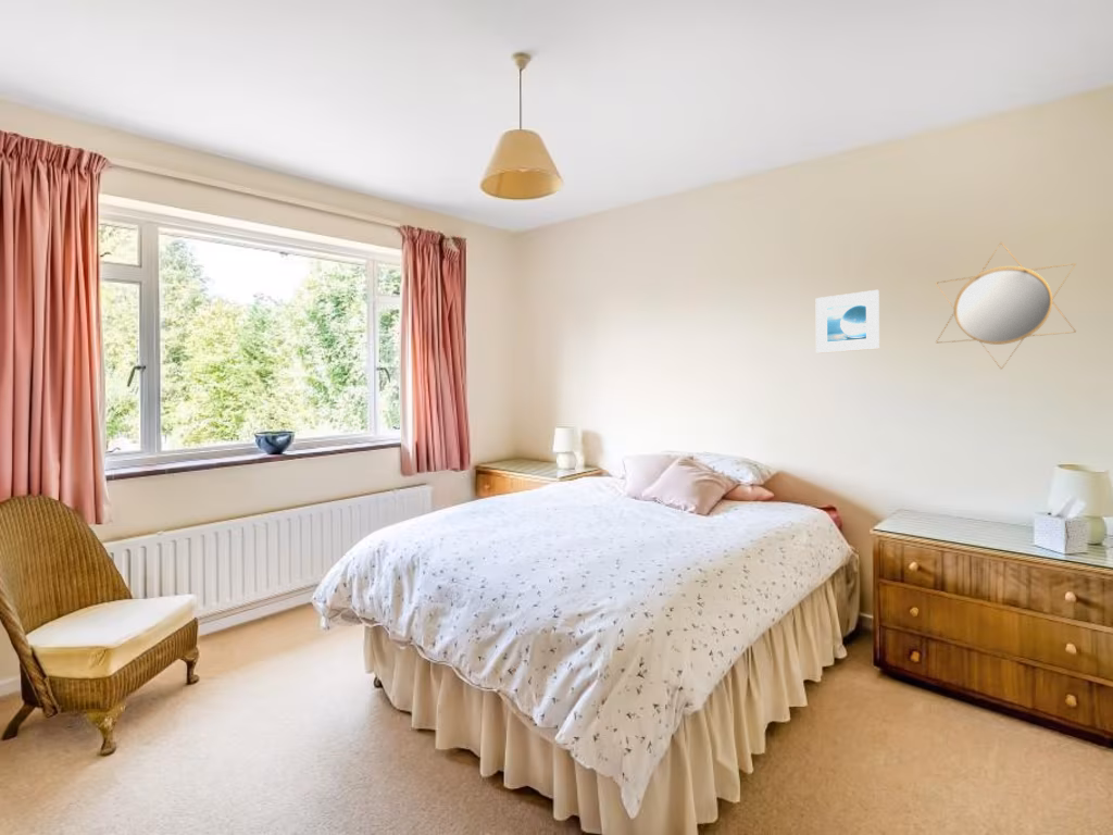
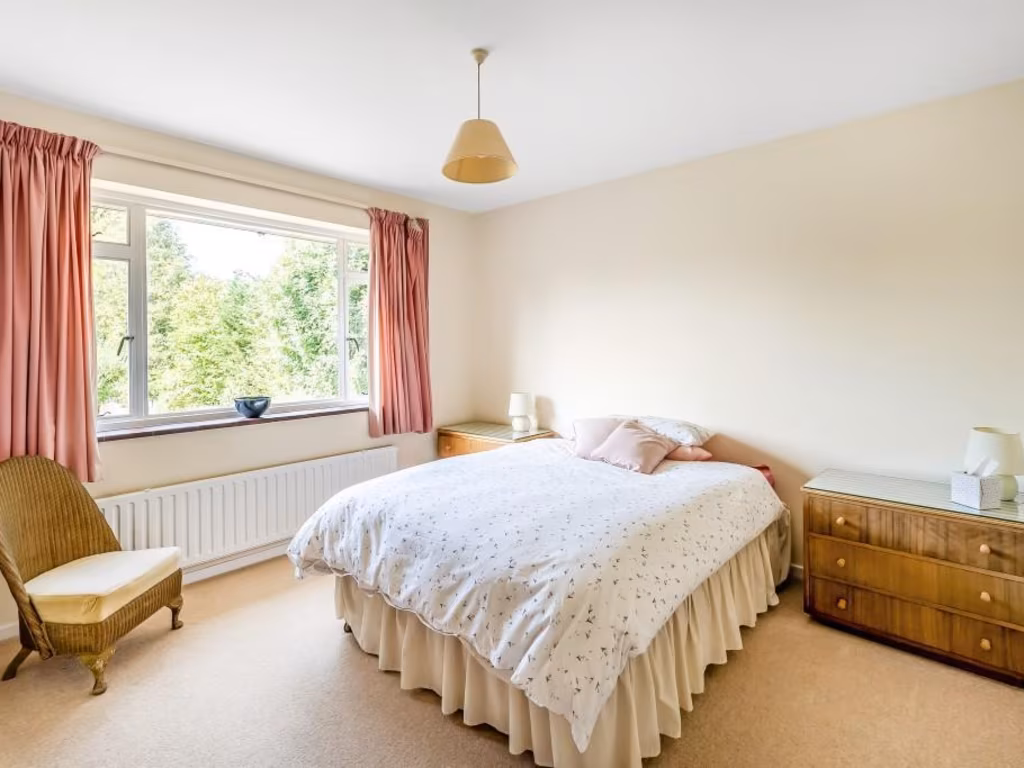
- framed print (846, 322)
- home mirror (1001, 306)
